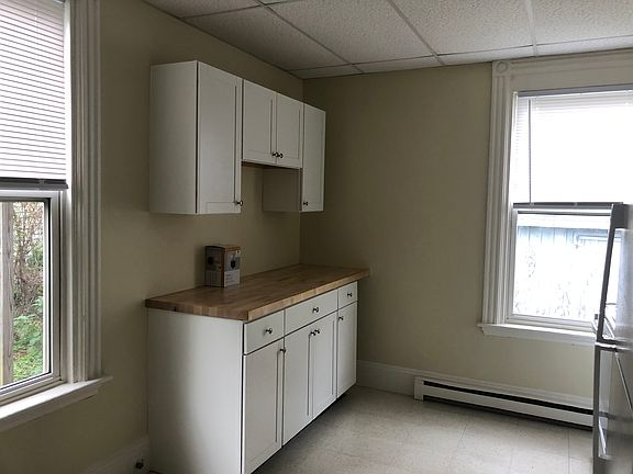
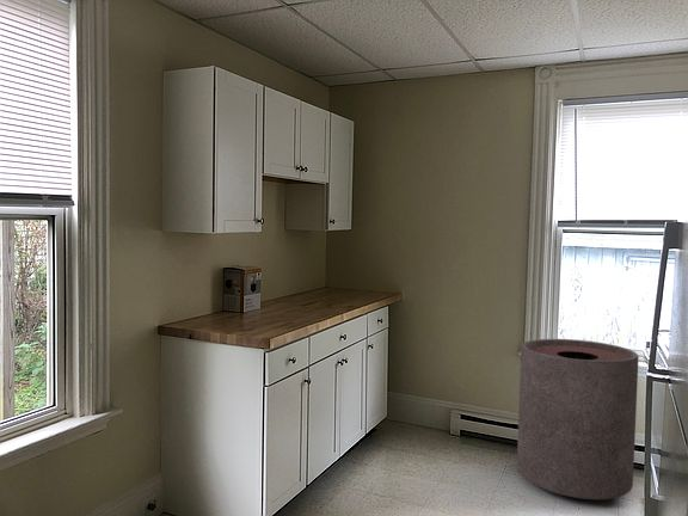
+ trash can (575, 416)
